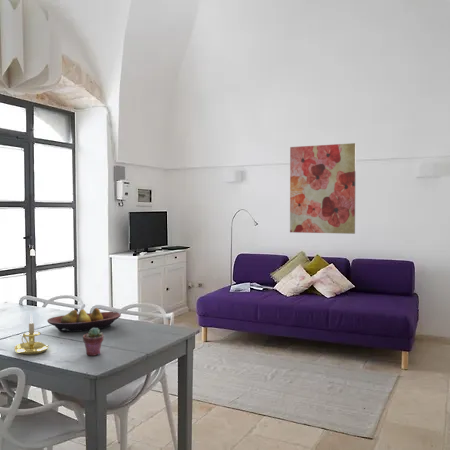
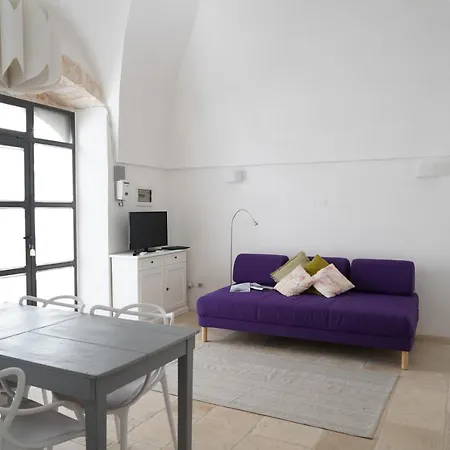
- potted succulent (93, 340)
- candle holder (30, 331)
- fruit bowl (85, 318)
- wall art (321, 189)
